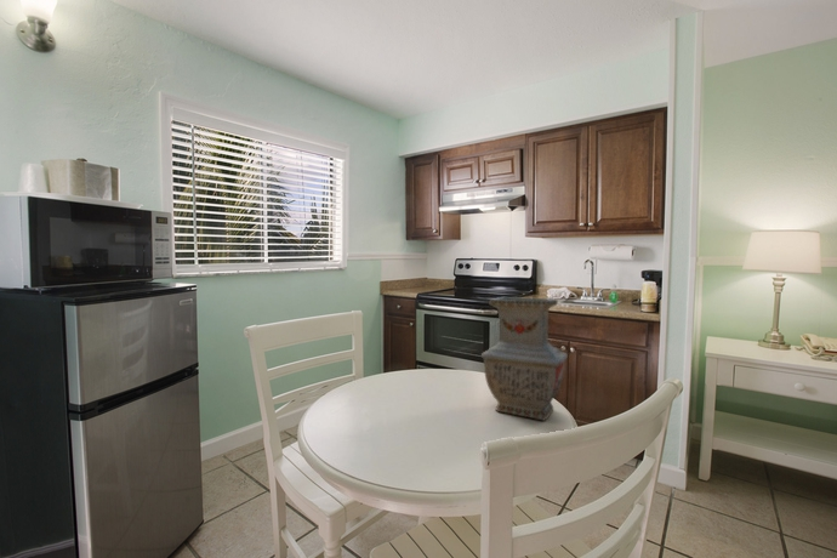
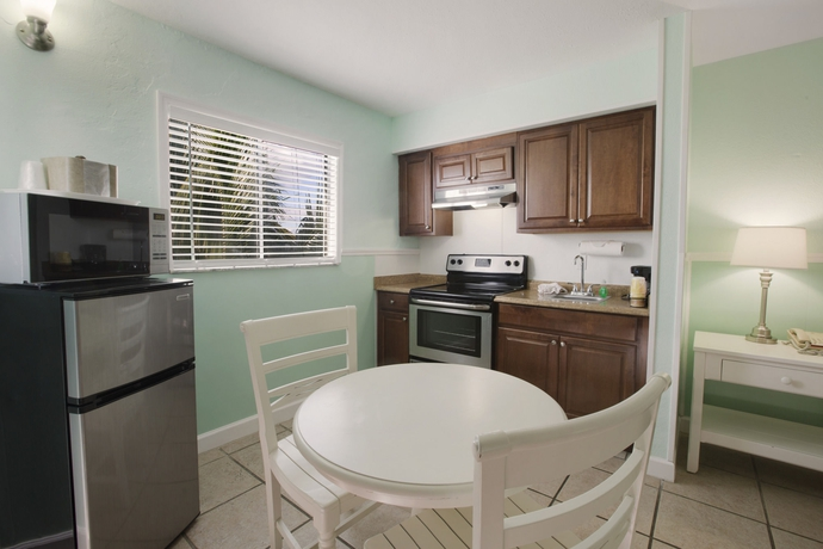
- vase (523, 354)
